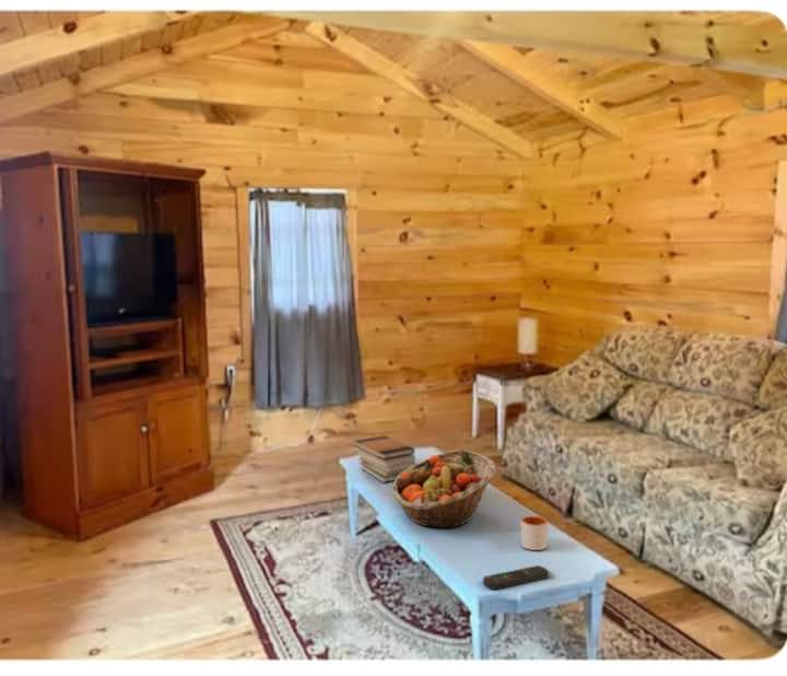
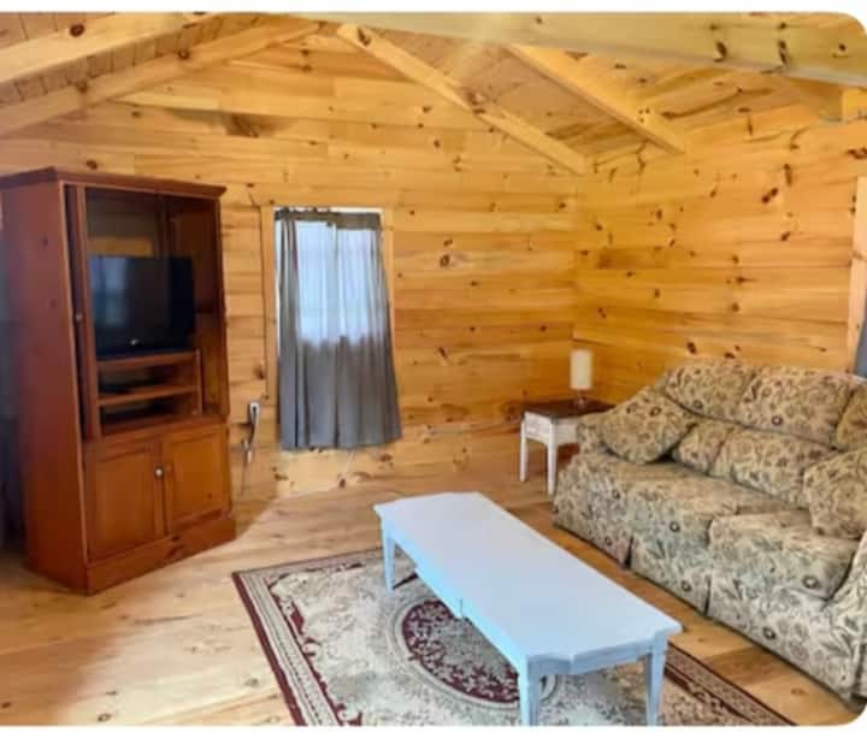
- remote control (516, 576)
- book stack (385, 458)
- mug (531, 531)
- fruit basket (443, 486)
